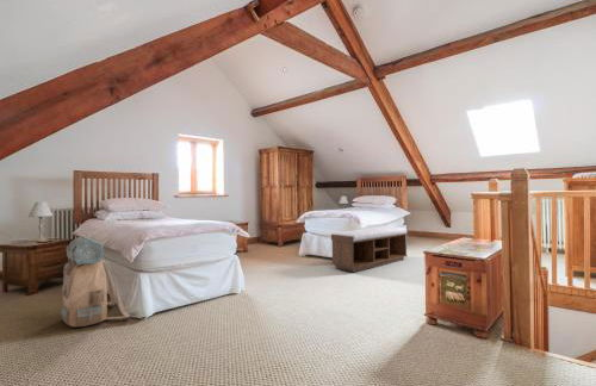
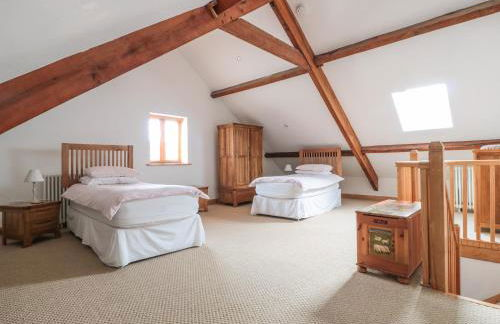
- backpack (92, 276)
- bench (372, 245)
